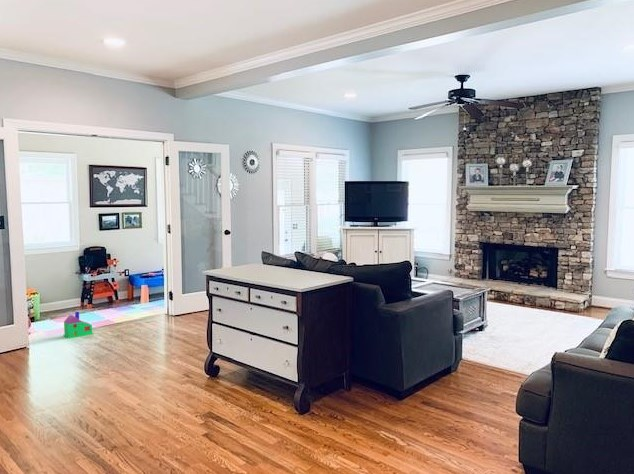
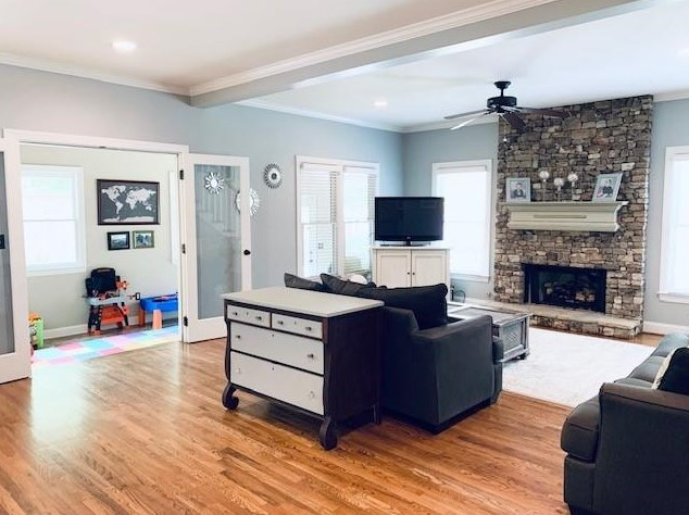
- toy house (78, 323)
